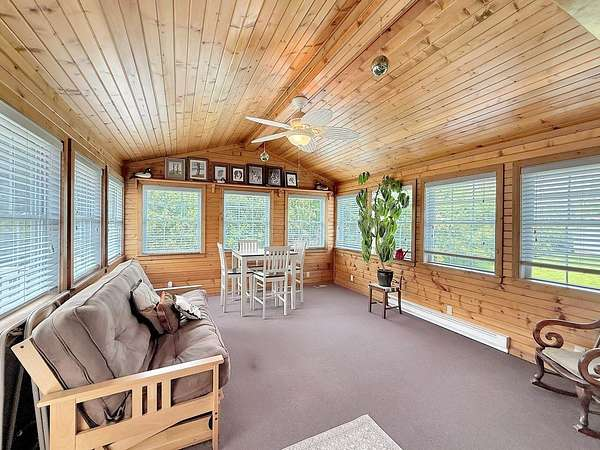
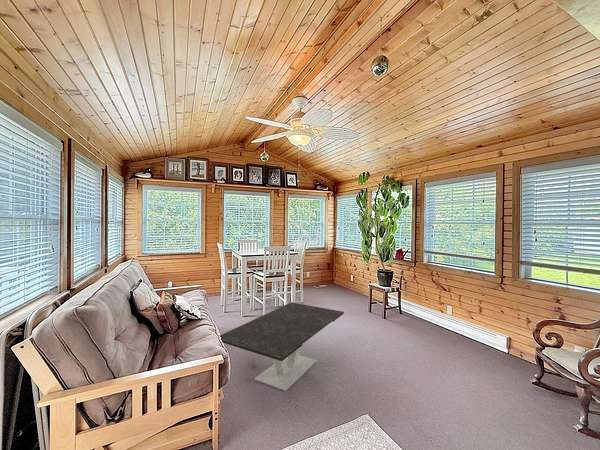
+ coffee table (287, 346)
